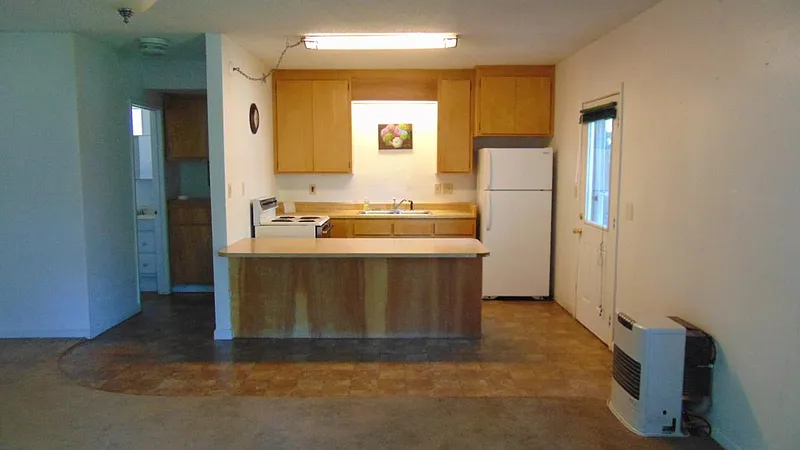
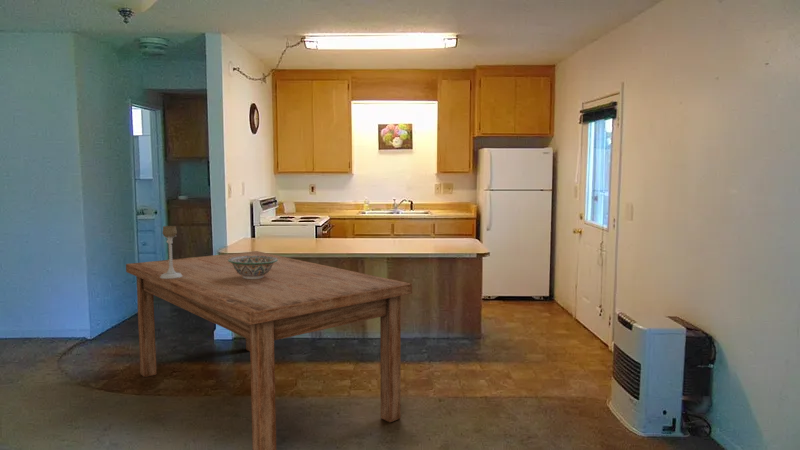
+ candle holder (170, 251)
+ dining table (256, 334)
+ decorative bowl (253, 267)
